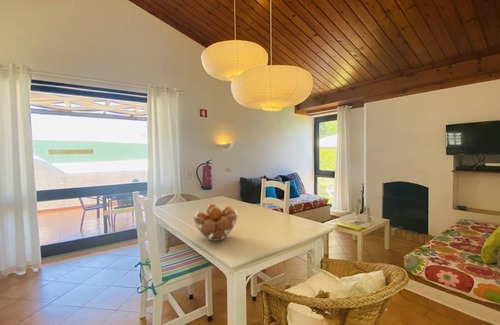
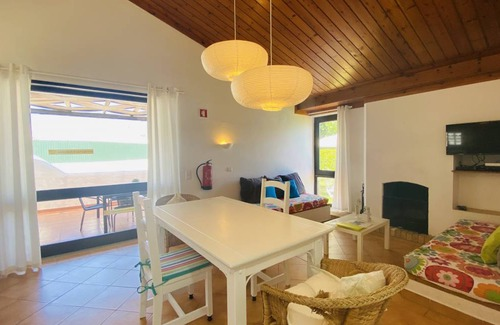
- fruit basket (215, 221)
